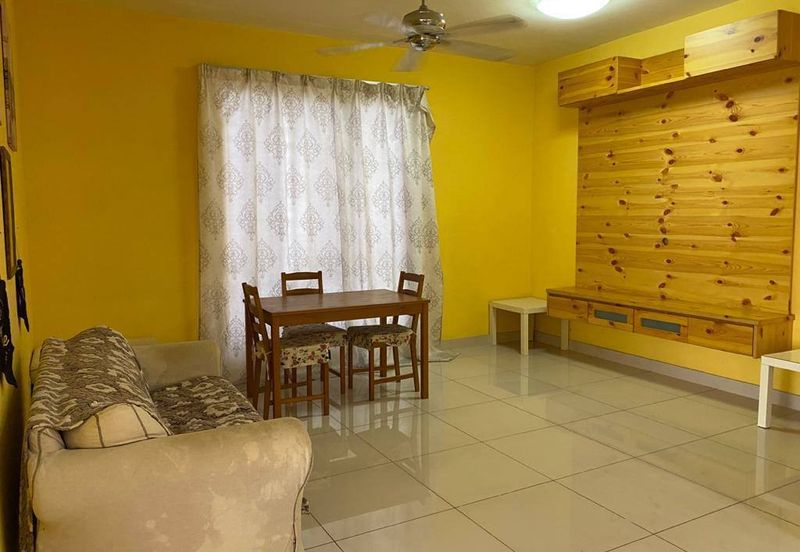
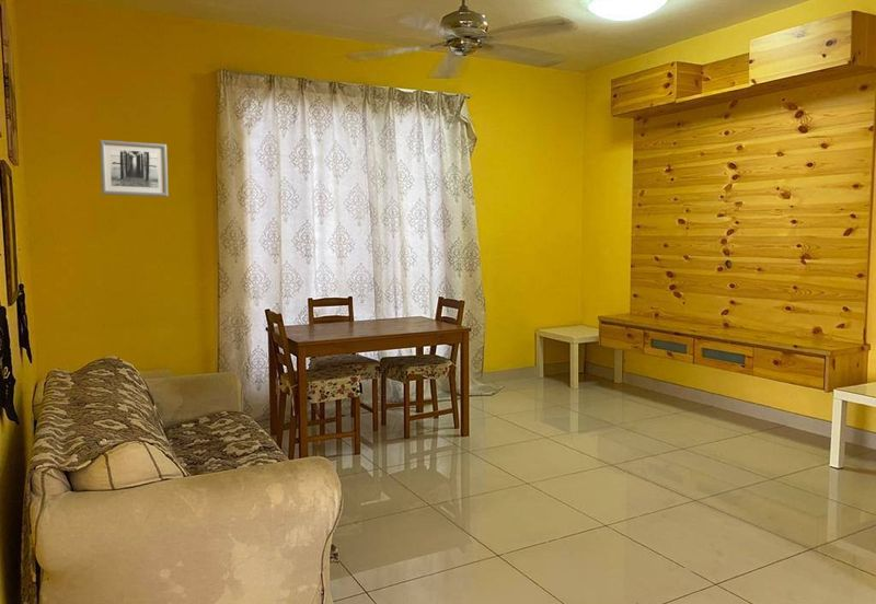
+ wall art (134, 169)
